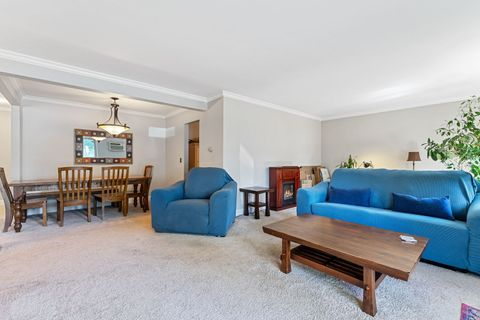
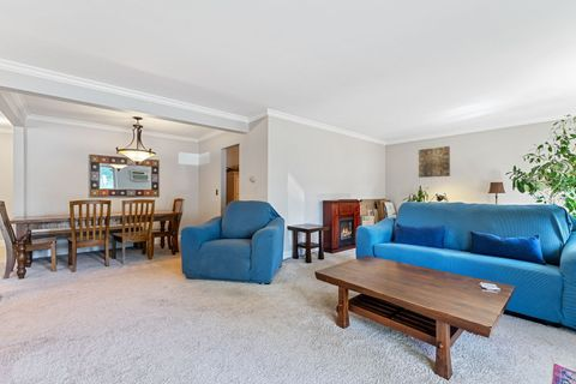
+ wall art (433, 162)
